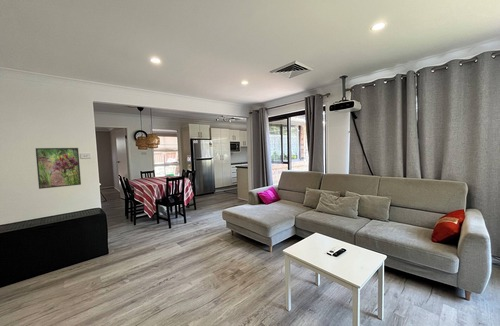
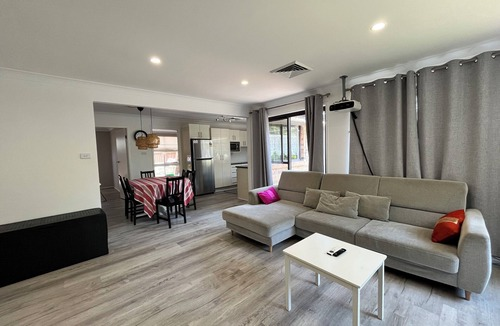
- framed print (59, 167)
